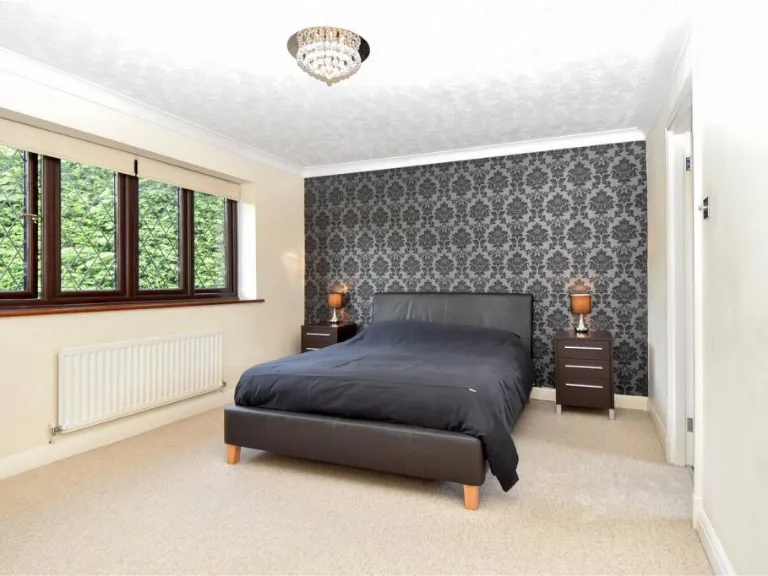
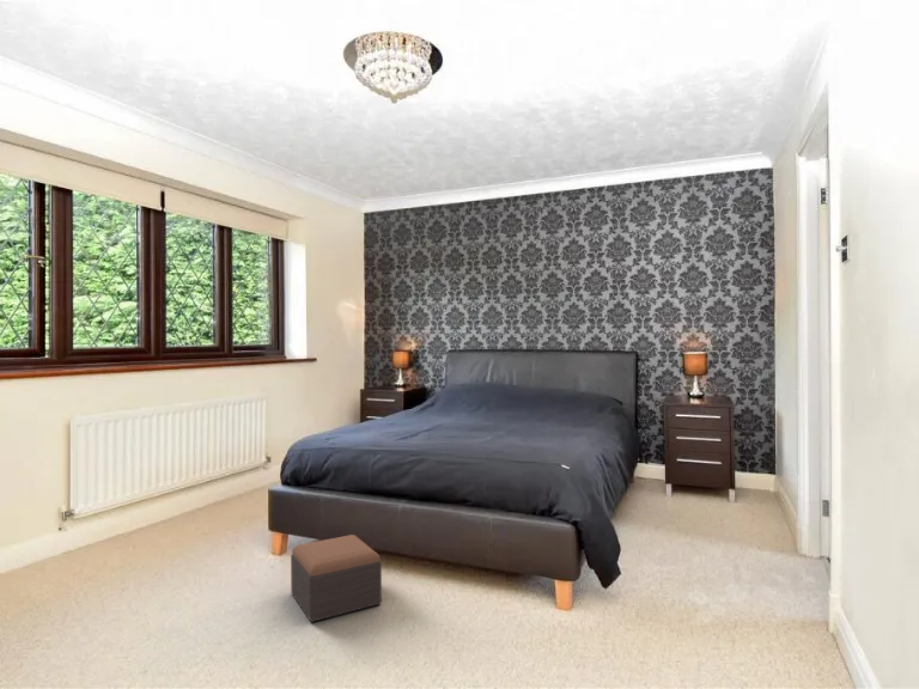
+ footstool (335, 573)
